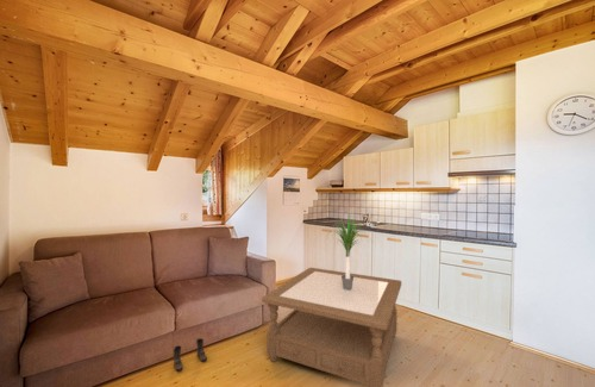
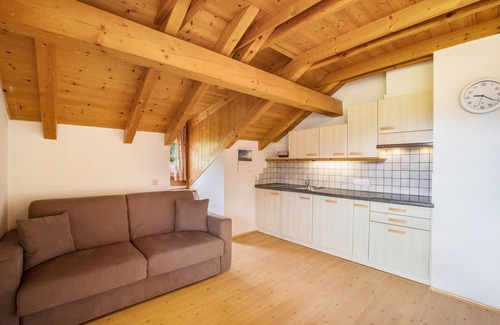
- coffee table (337, 317)
- boots (196, 351)
- potted plant (347, 249)
